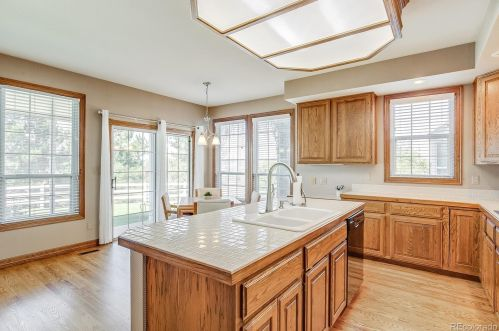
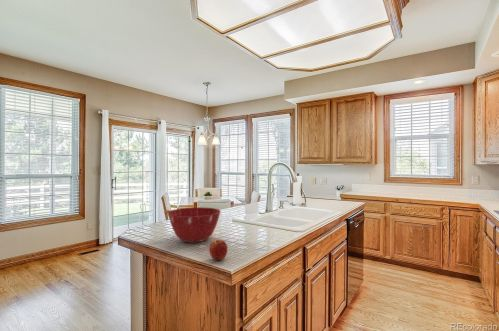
+ mixing bowl (194, 225)
+ apple (218, 249)
